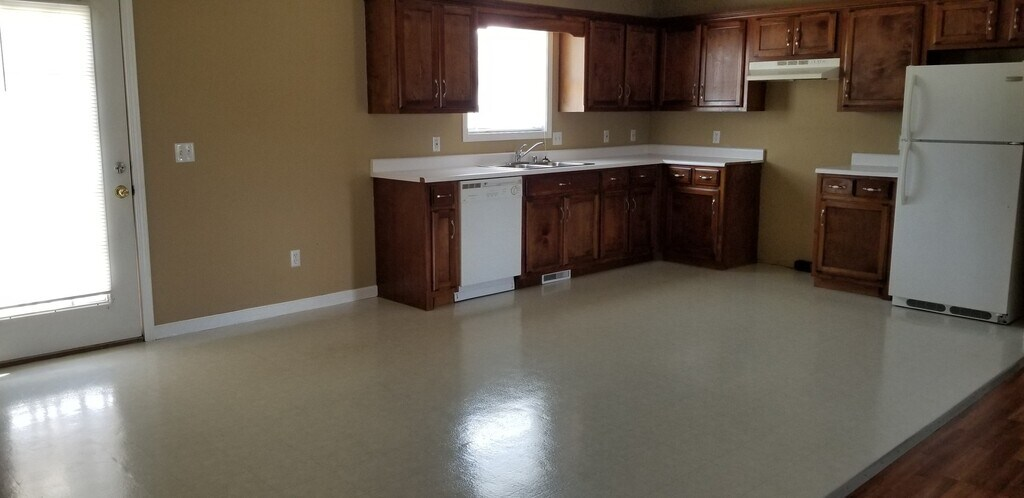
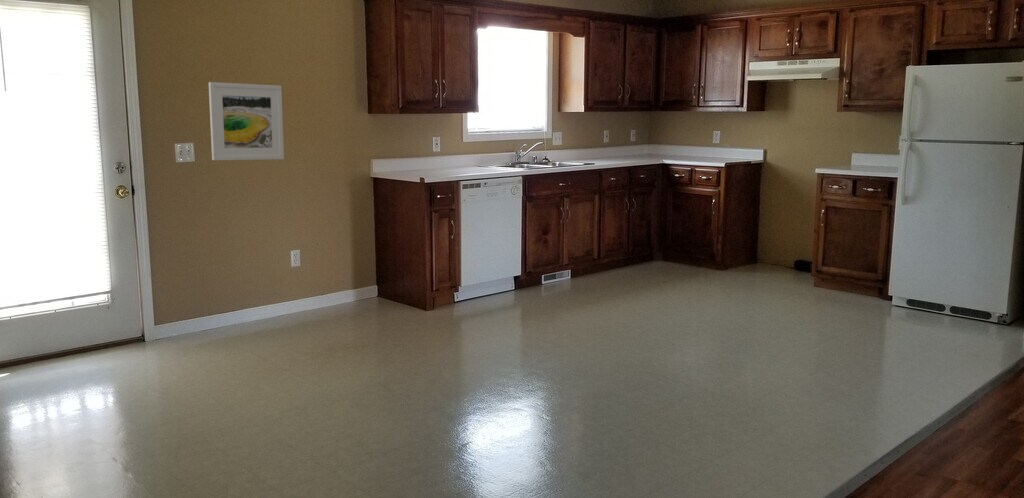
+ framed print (247, 122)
